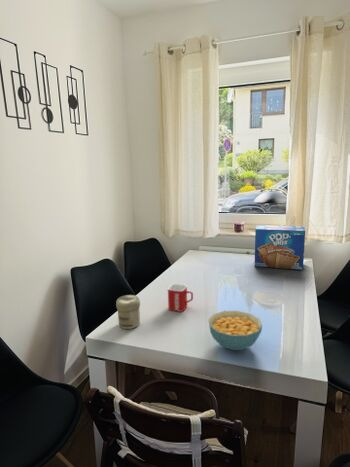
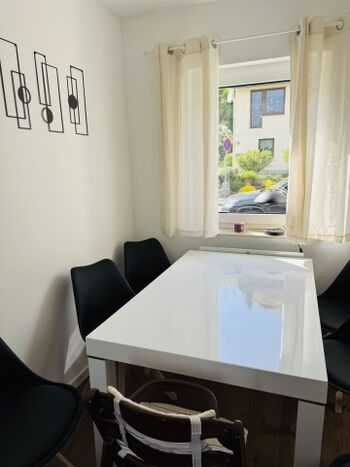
- jar (128, 311)
- cereal bowl (234, 334)
- mug (181, 298)
- toaster pastry box (279, 246)
